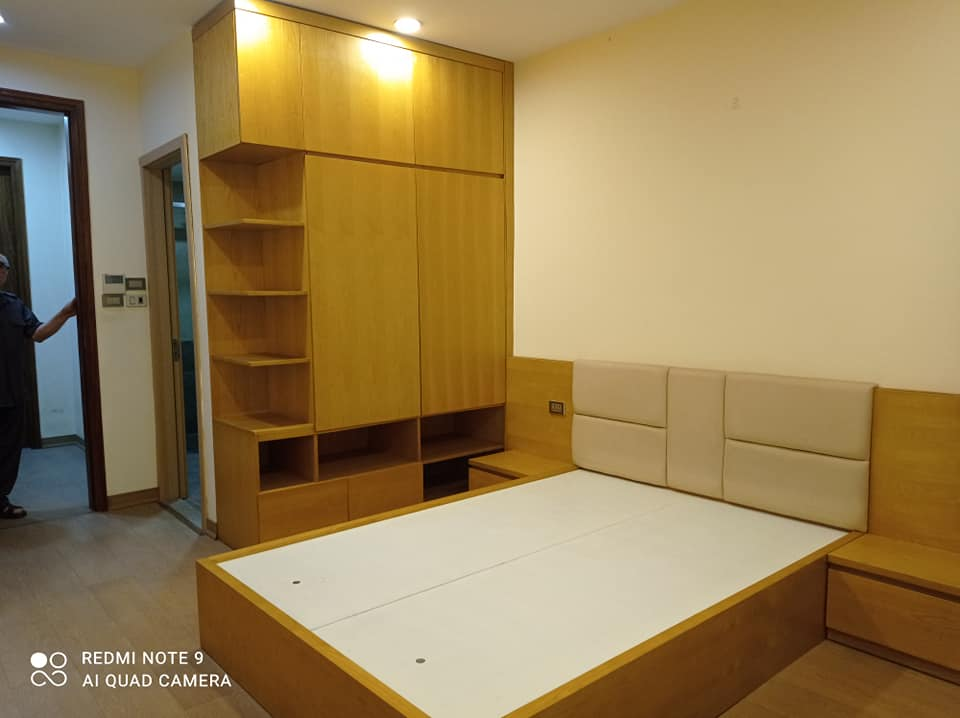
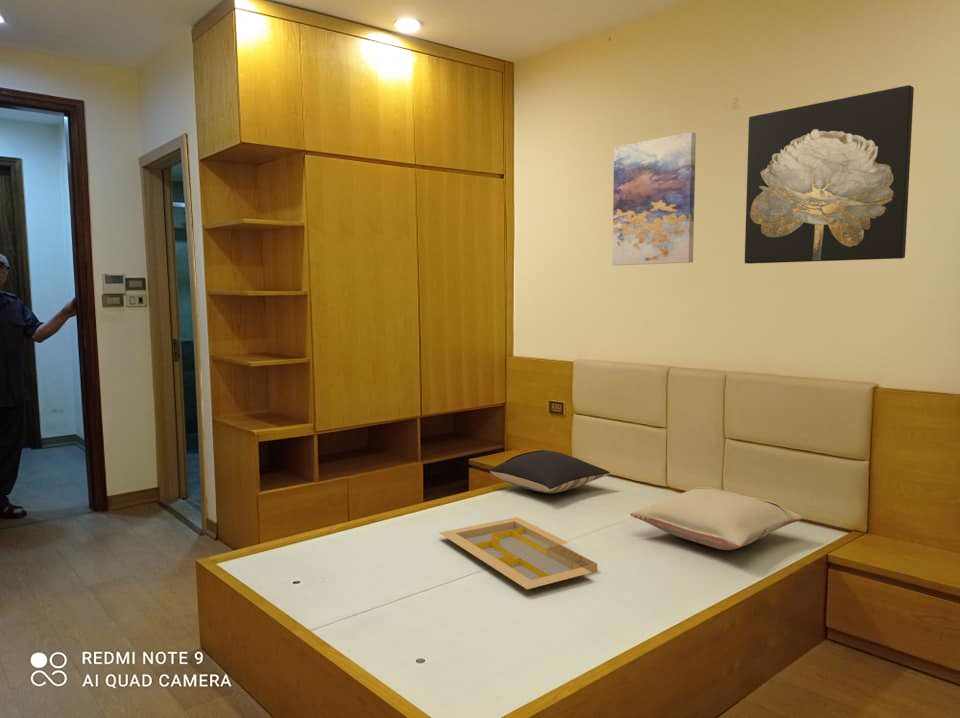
+ pillow (715, 517)
+ serving tray (521, 551)
+ pillow (549, 472)
+ wall art (822, 183)
+ wall art (652, 202)
